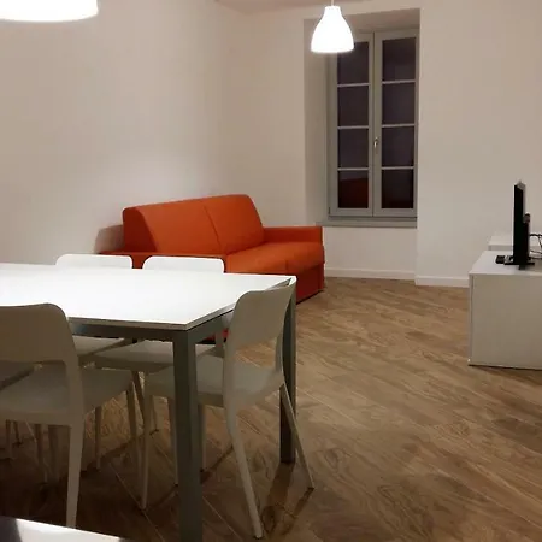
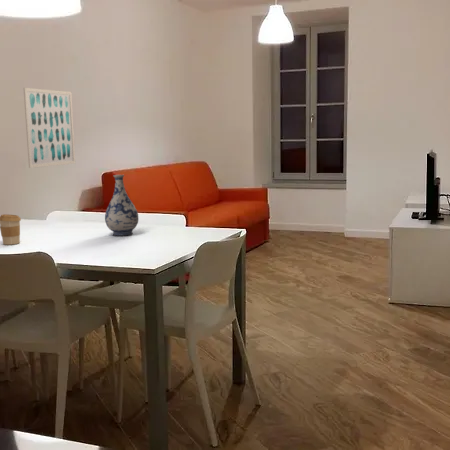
+ wall art (51, 128)
+ coffee cup (10, 228)
+ vase (121, 204)
